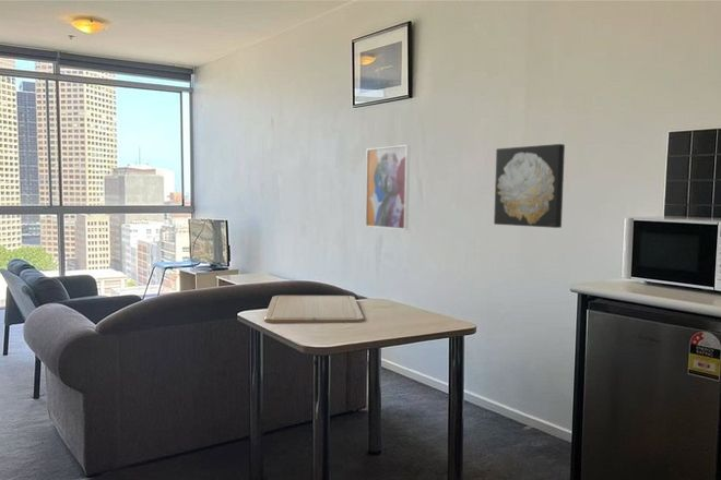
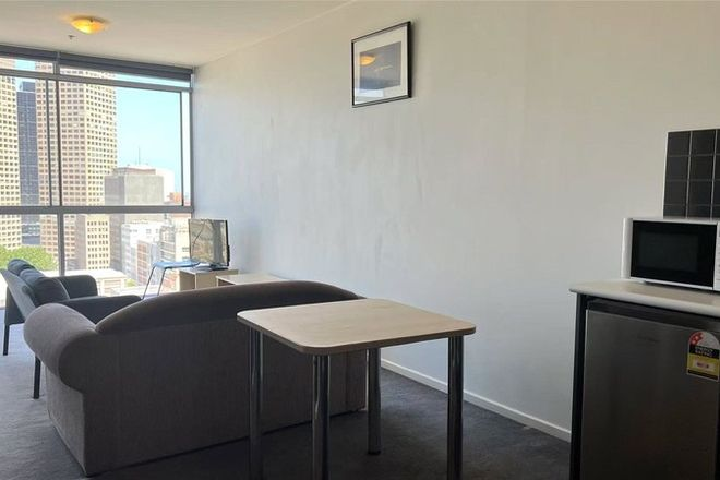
- wall art (528, 187)
- chopping board (314, 308)
- wall art (386, 188)
